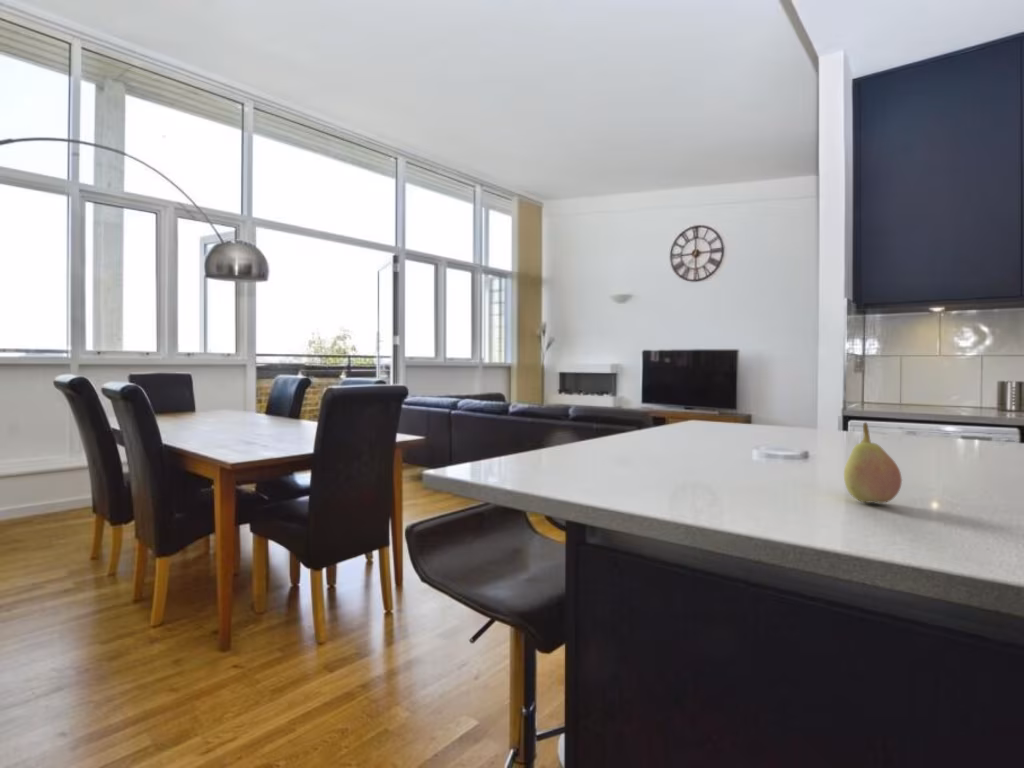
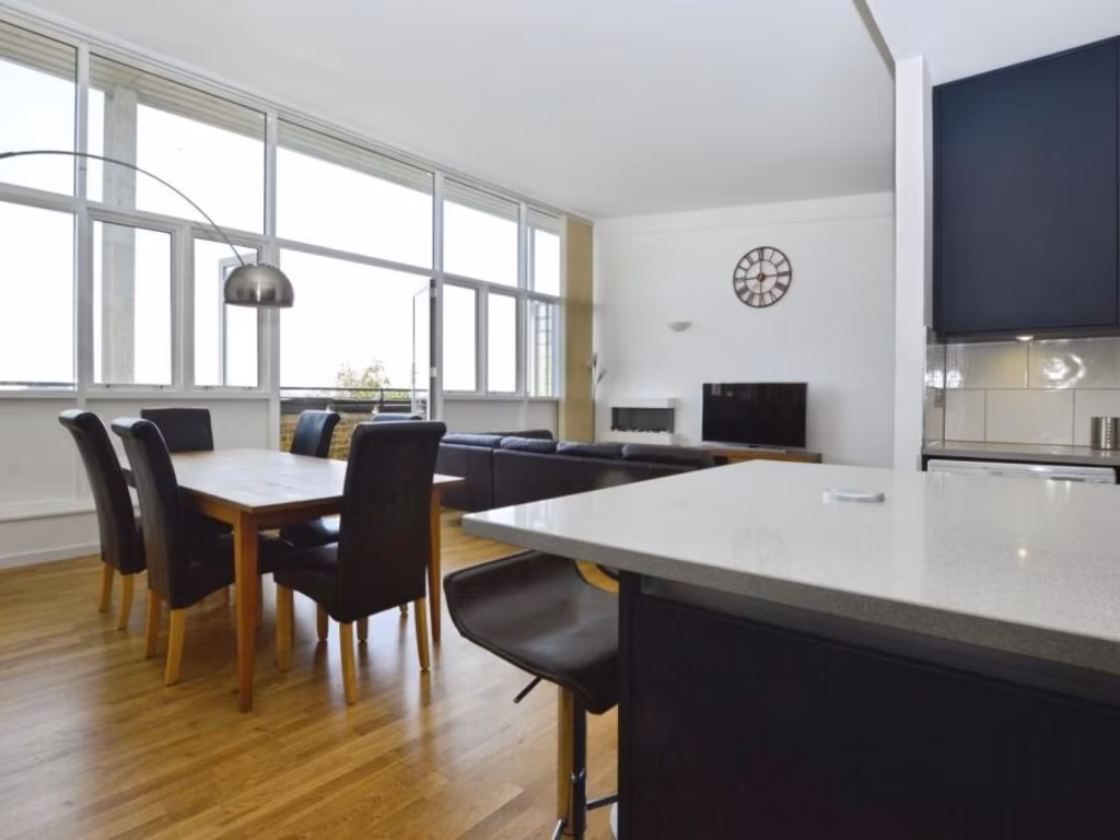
- fruit (871, 462)
